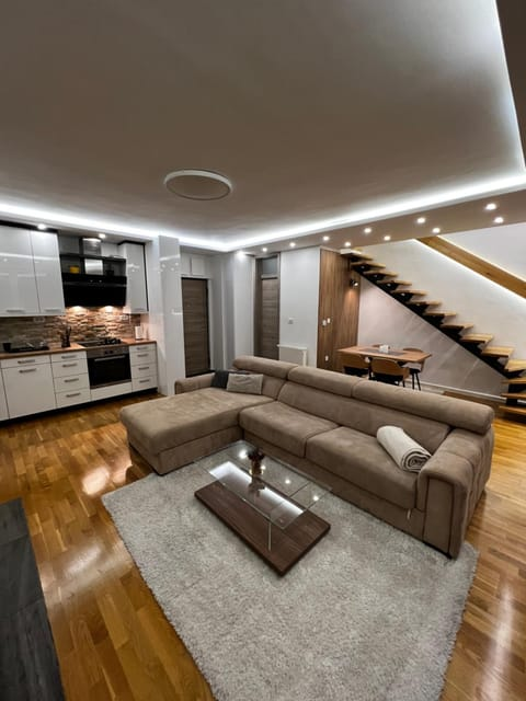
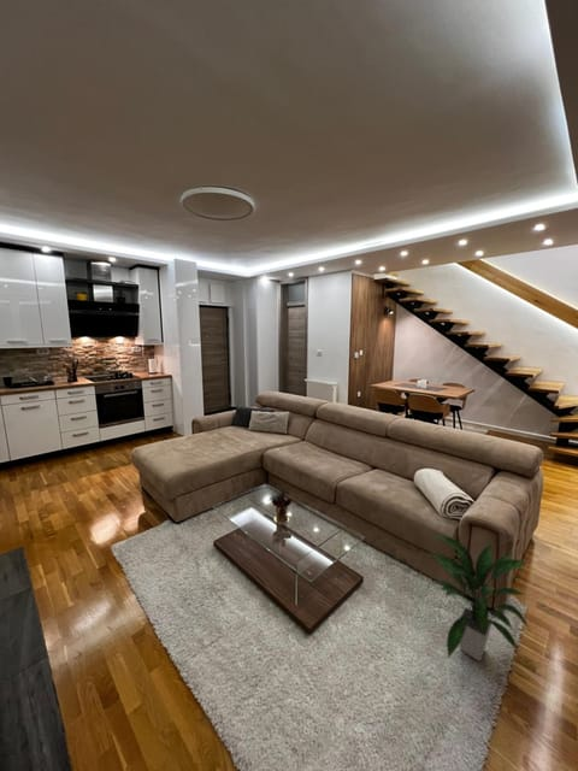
+ indoor plant (472, 596)
